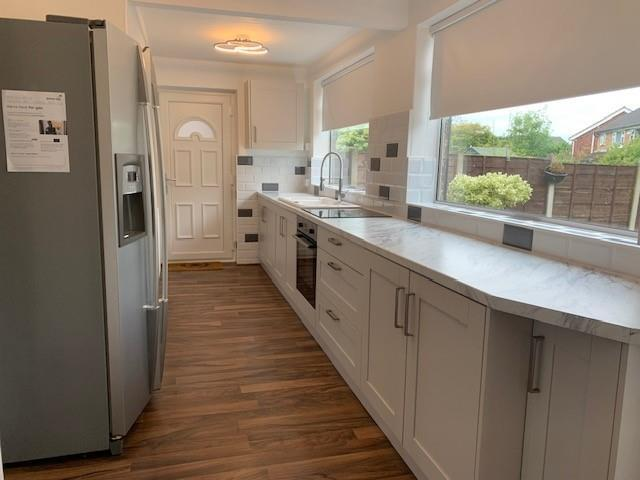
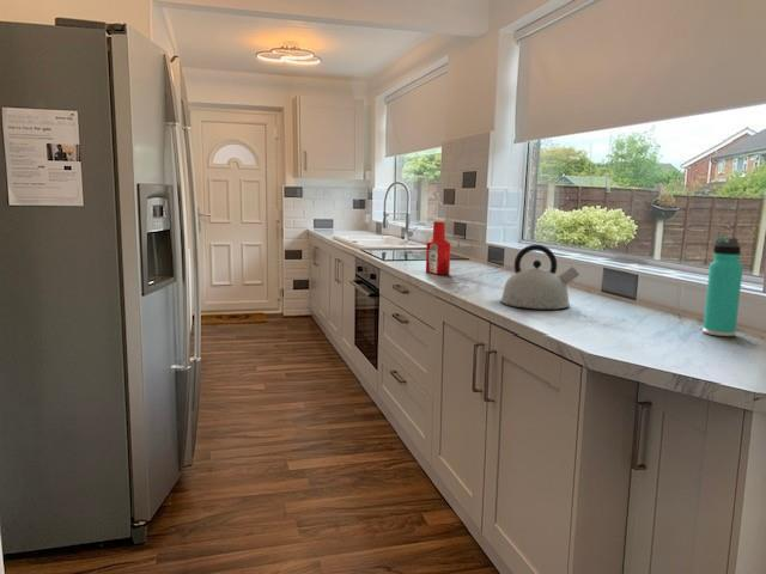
+ kettle (540, 274)
+ thermos bottle (723, 286)
+ soap bottle (438, 245)
